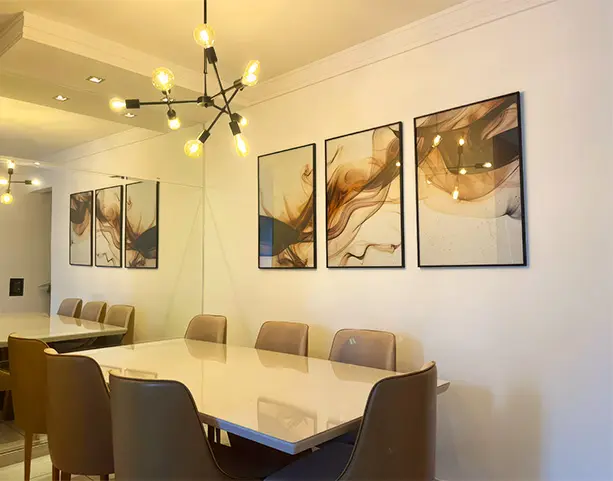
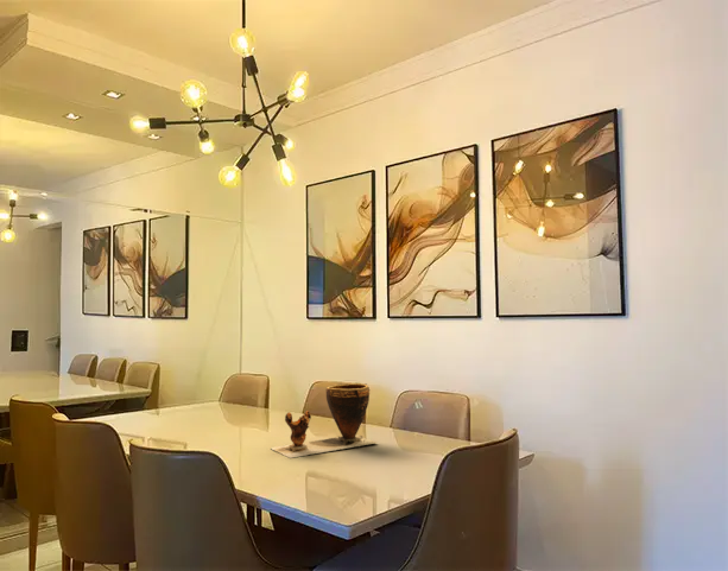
+ clay pot (331, 413)
